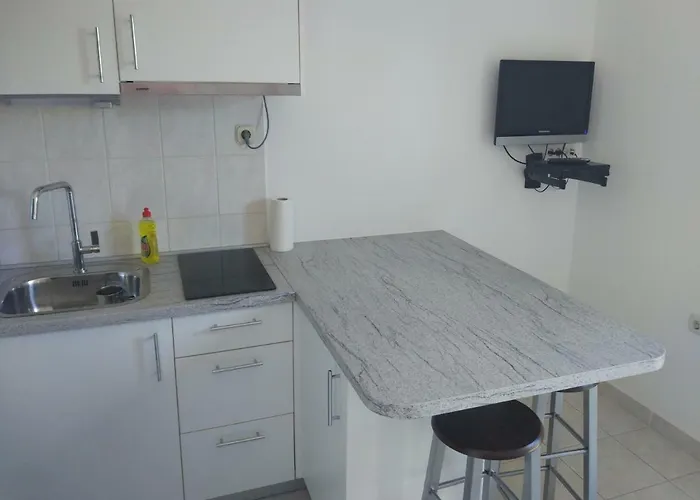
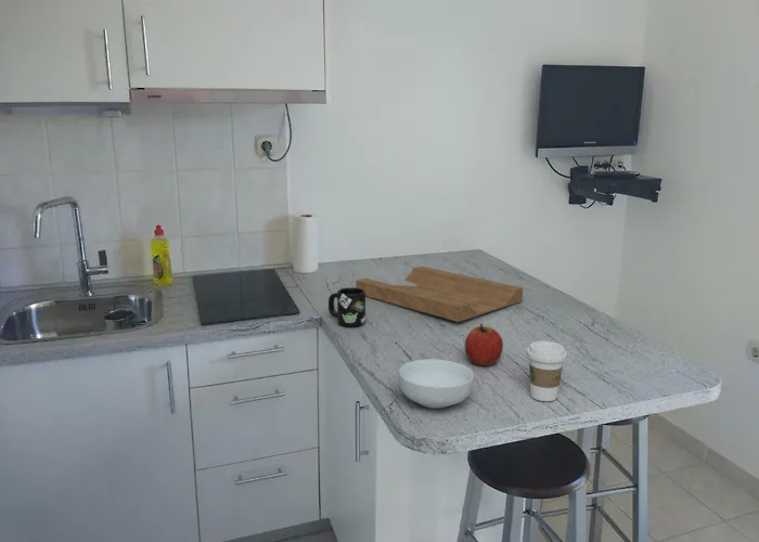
+ mug (346, 306)
+ cutting board (437, 291)
+ apple (484, 344)
+ coffee cup (545, 371)
+ cereal bowl (435, 386)
